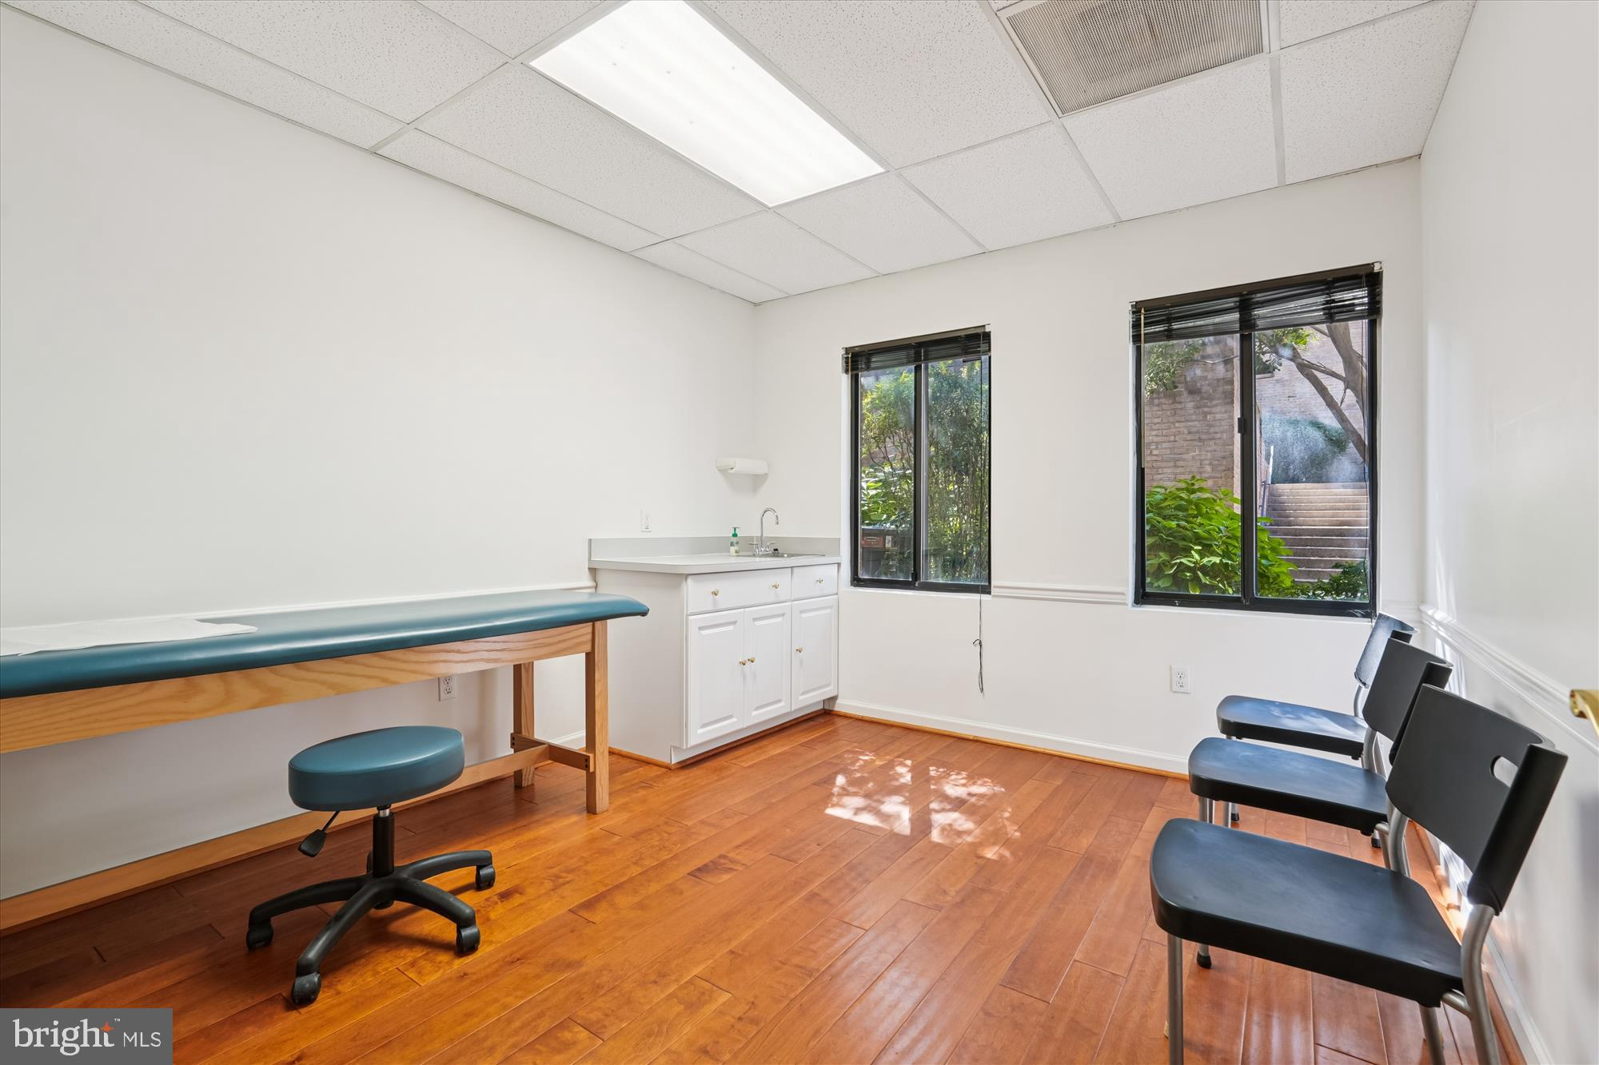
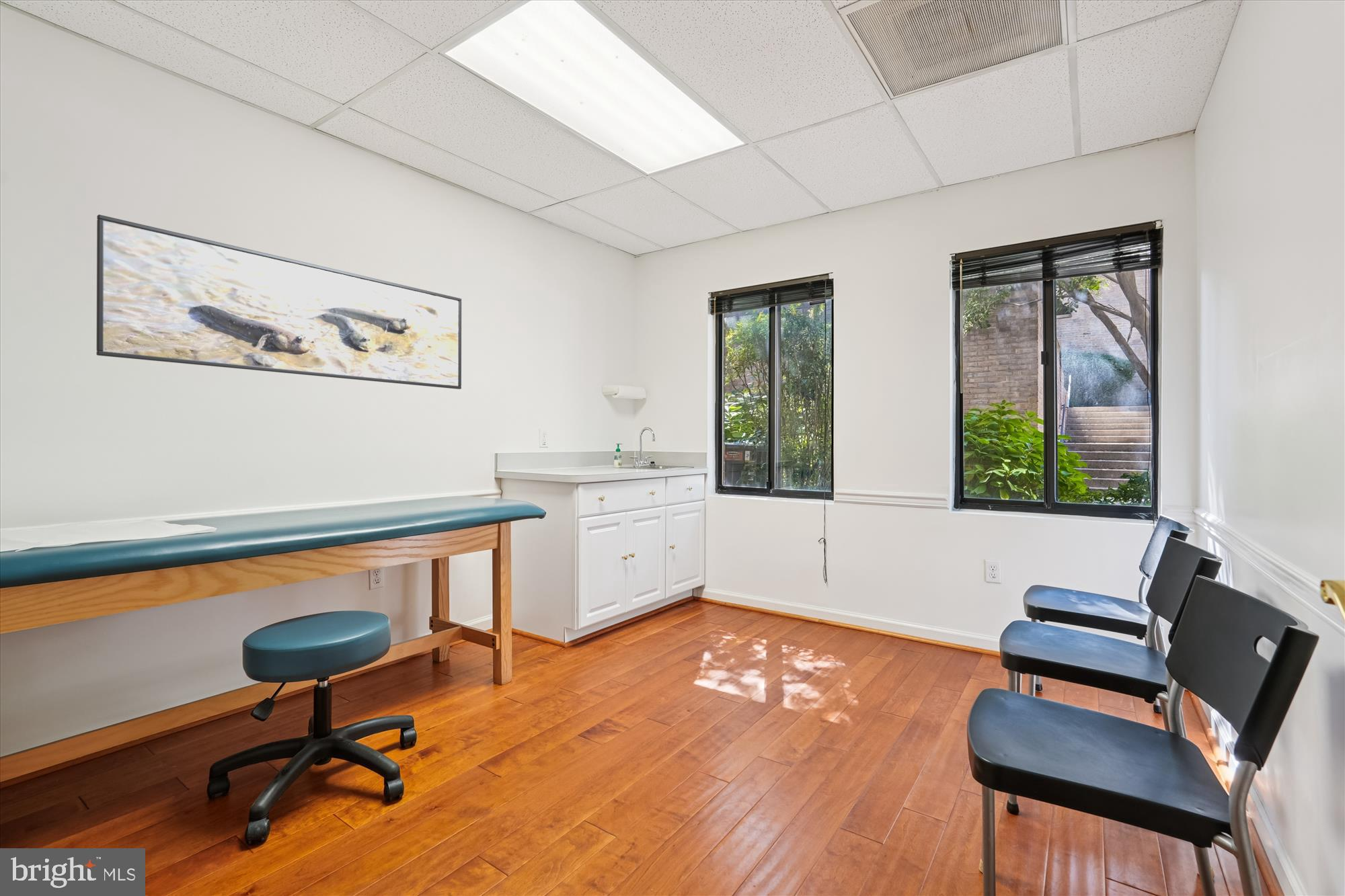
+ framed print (318, 321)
